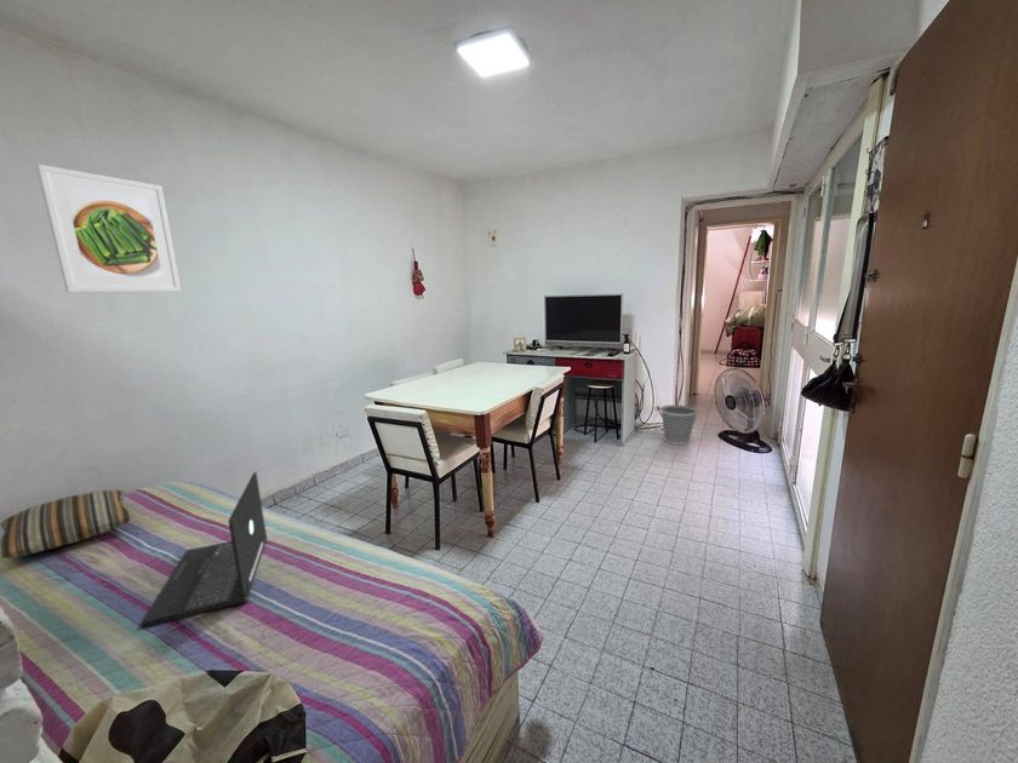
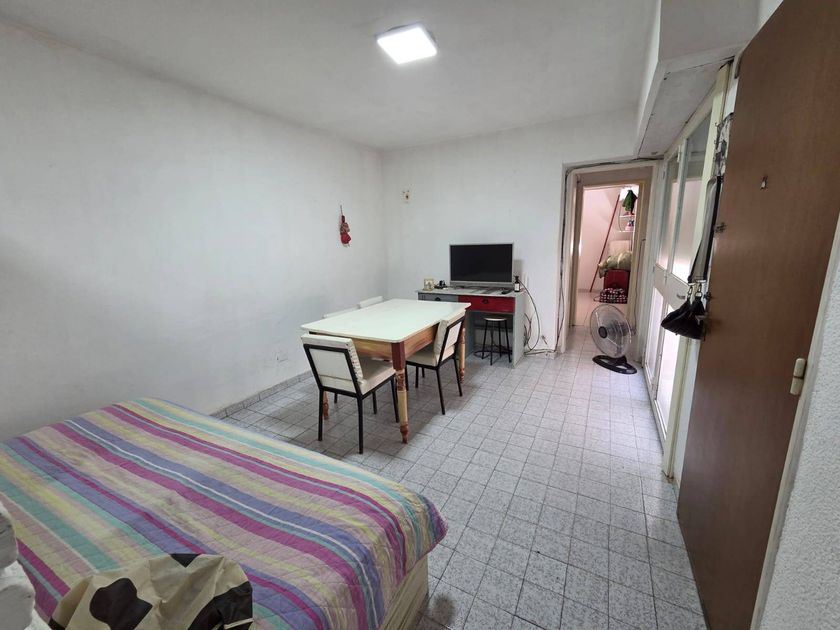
- laptop (210, 545)
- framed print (116, 235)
- wastebasket (677, 425)
- pillow (67, 520)
